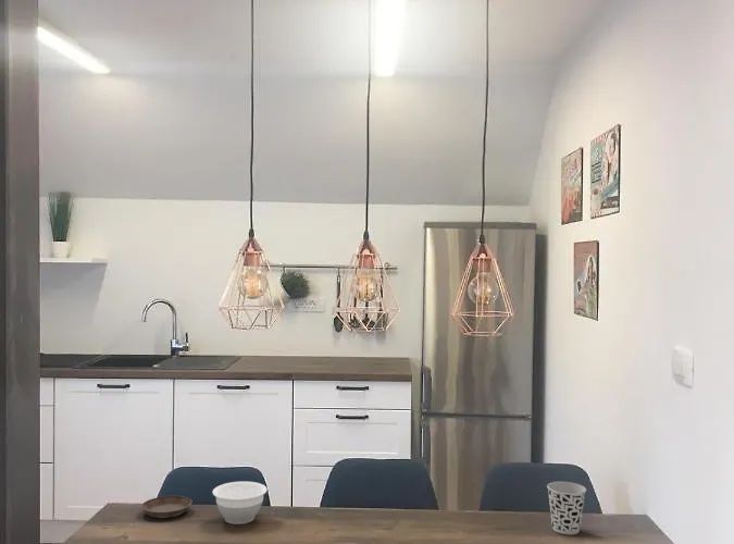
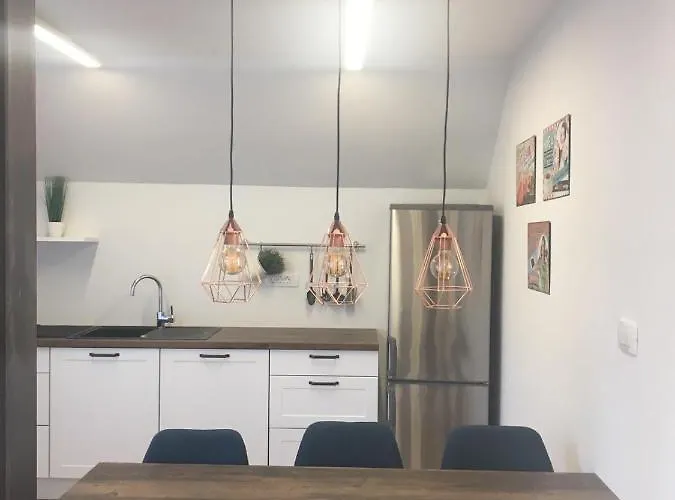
- bowl (239, 504)
- saucer (166, 507)
- cup (565, 508)
